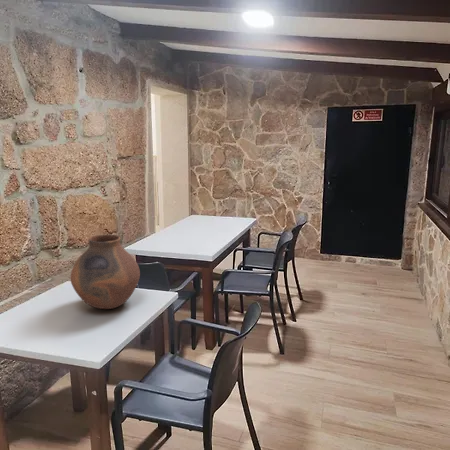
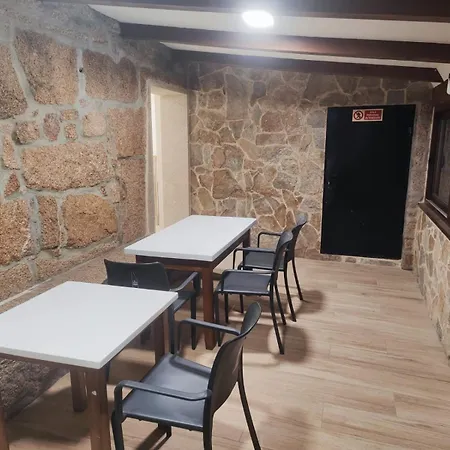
- vase (105, 272)
